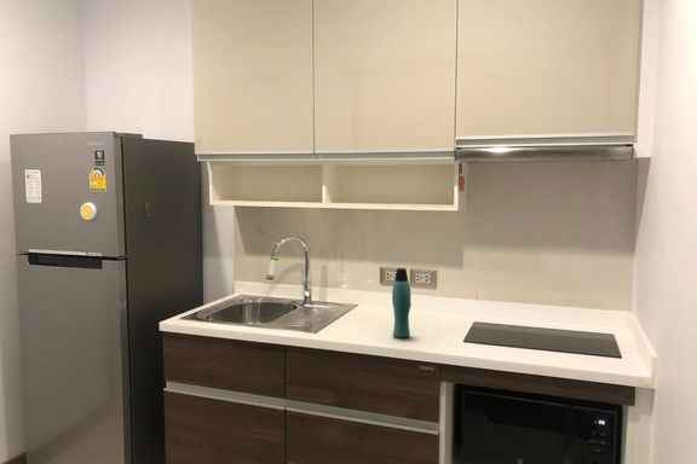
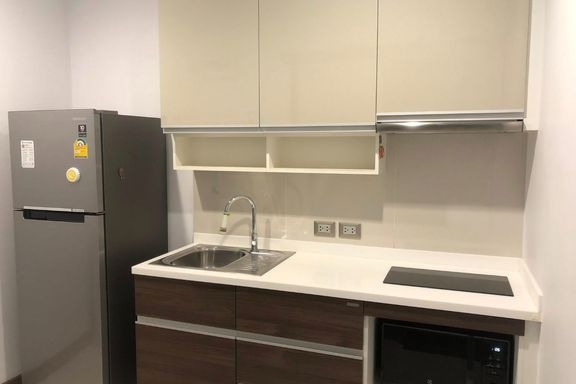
- bottle (401, 302)
